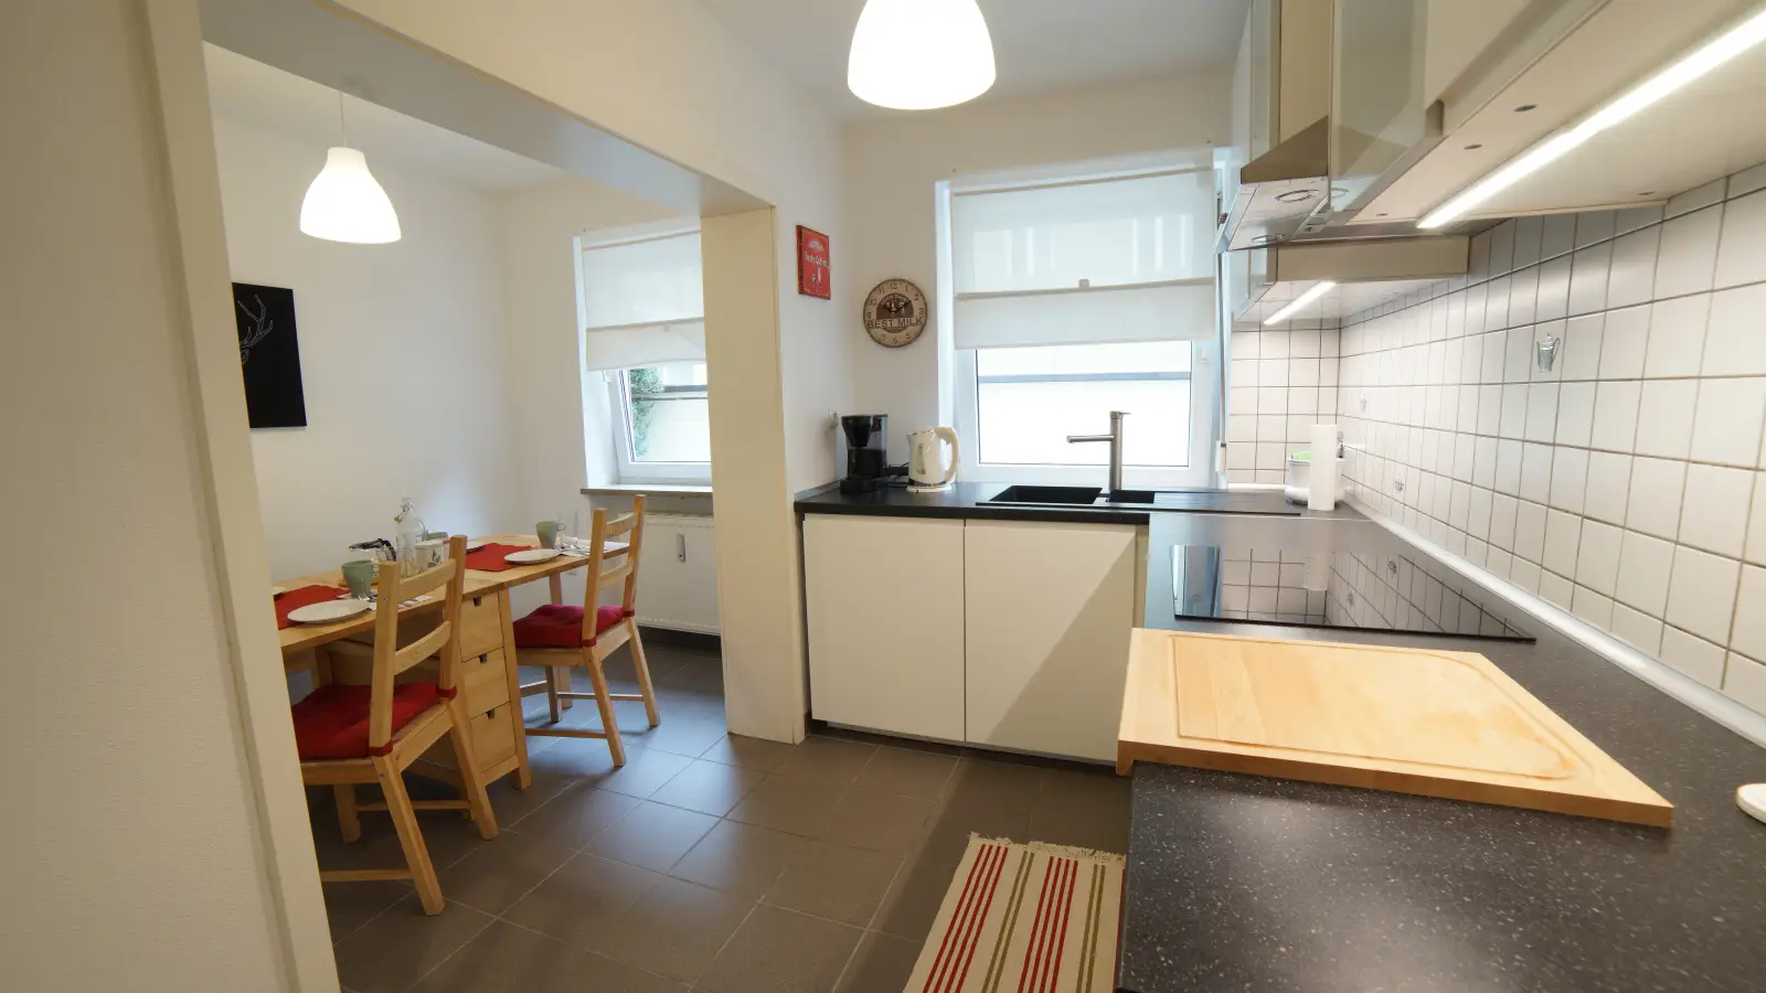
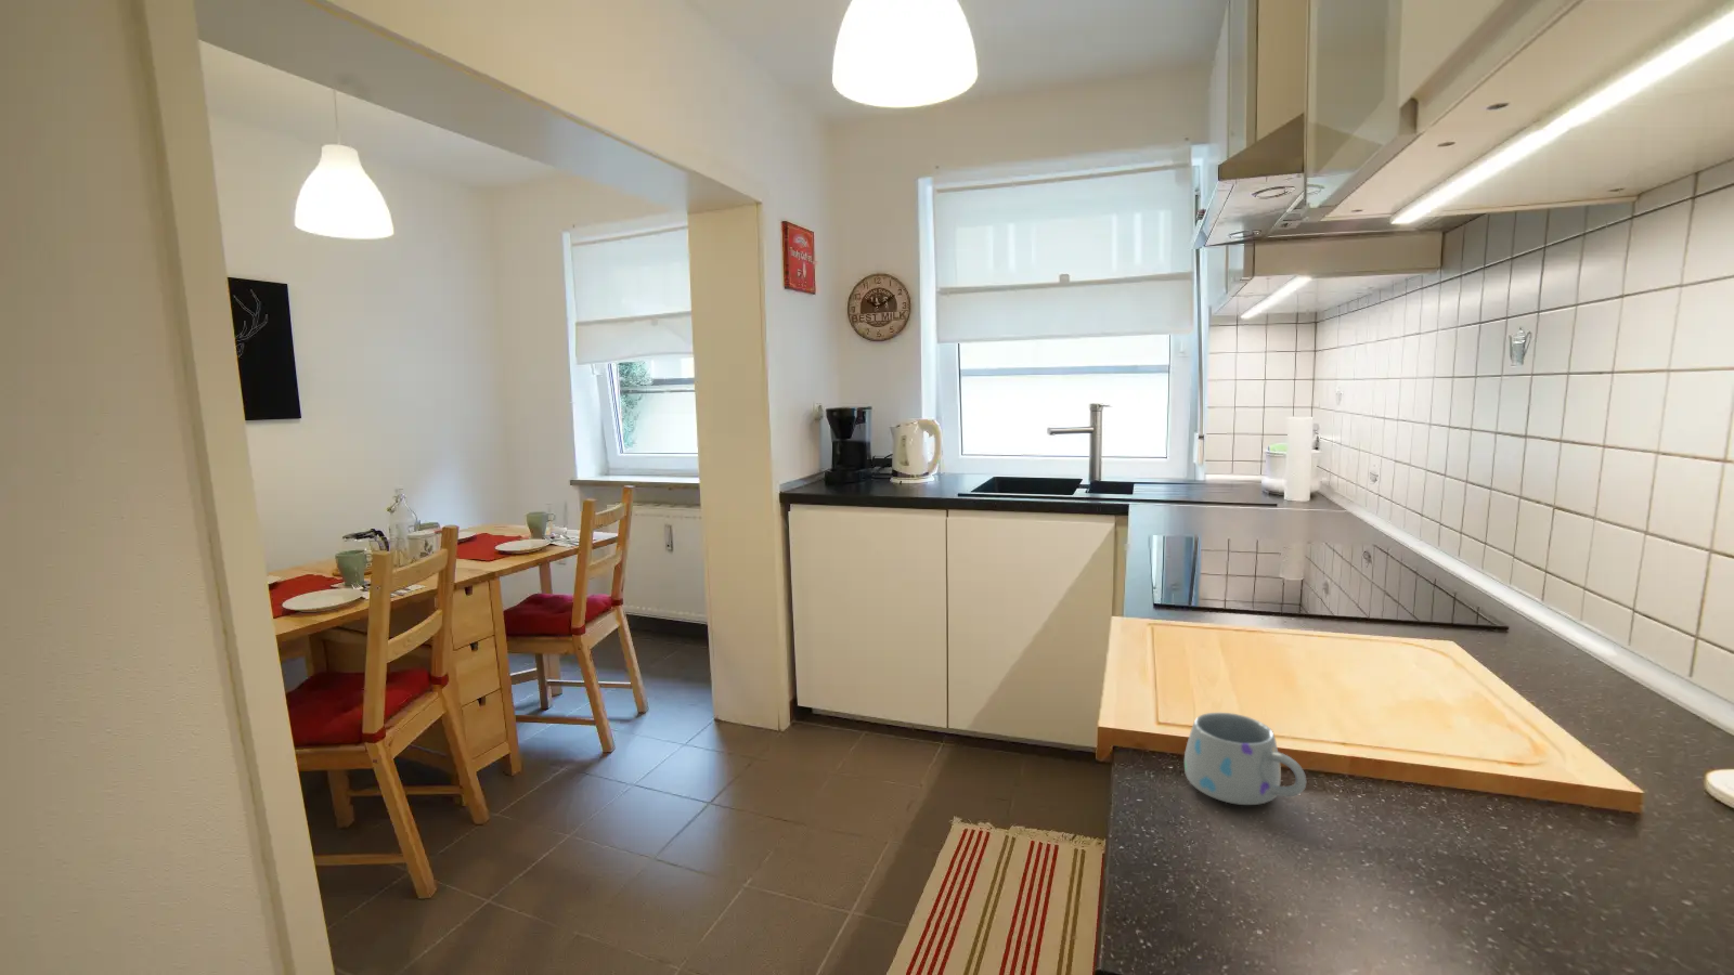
+ mug (1246, 764)
